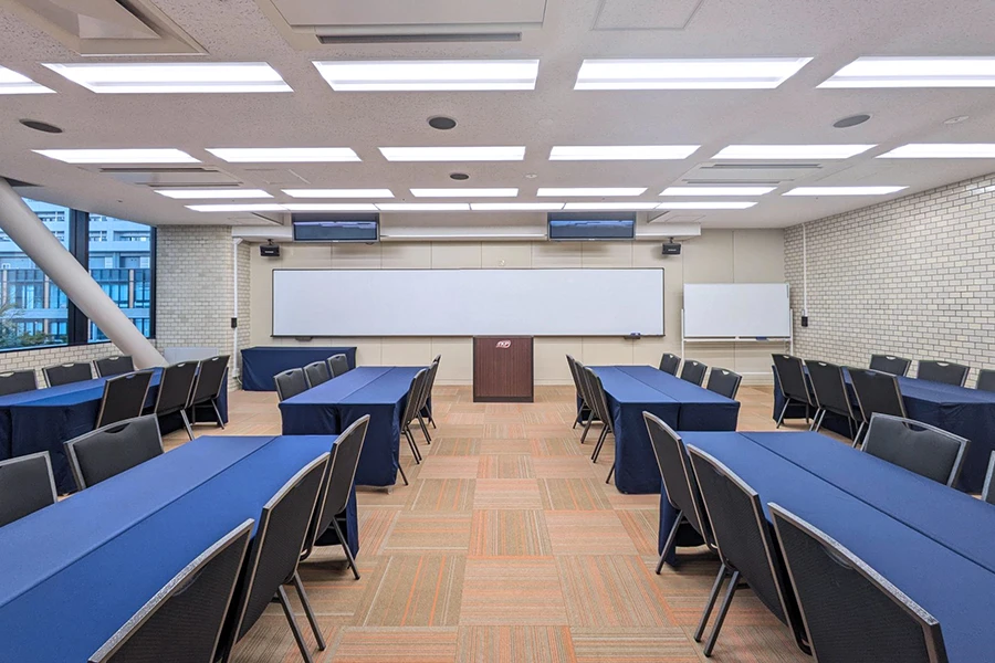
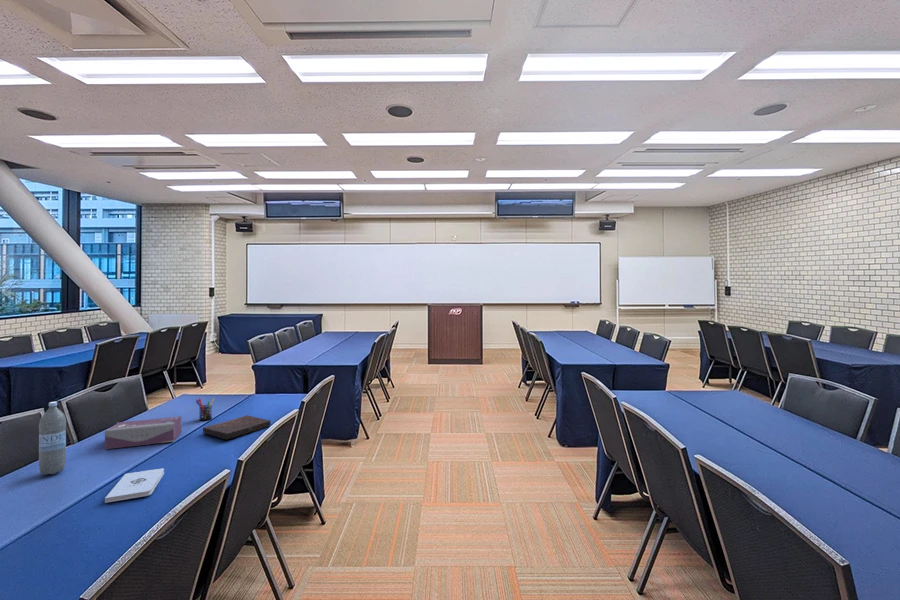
+ pen holder (205, 408)
+ water bottle (52, 437)
+ book (237, 426)
+ tissue box (145, 431)
+ notepad (137, 483)
